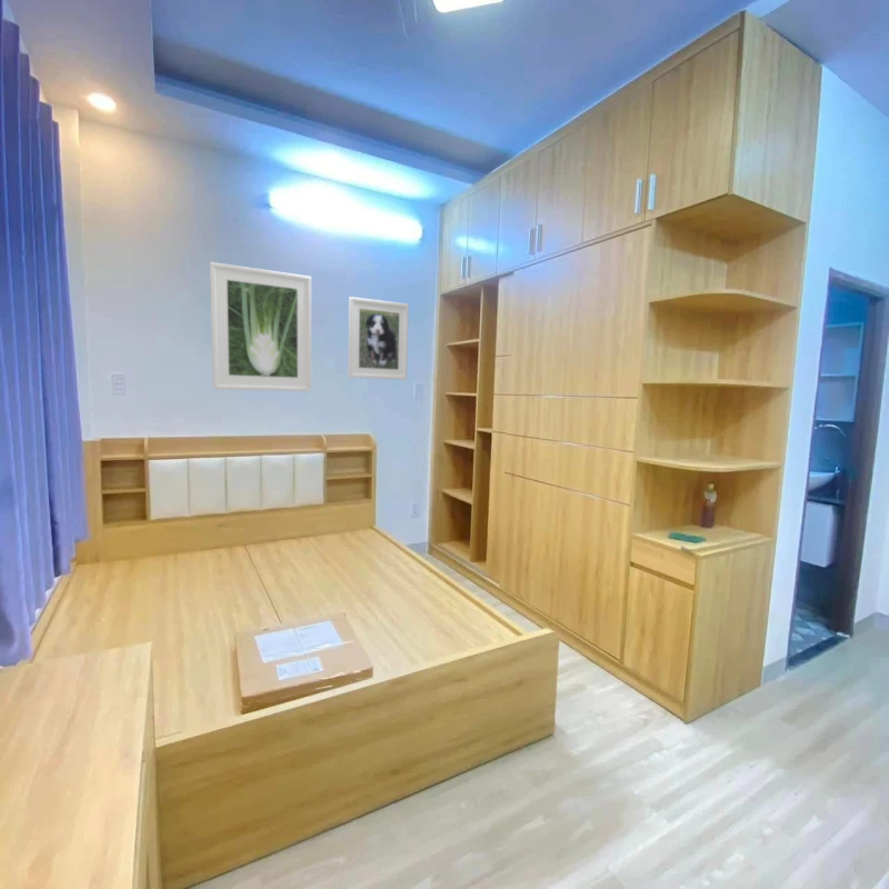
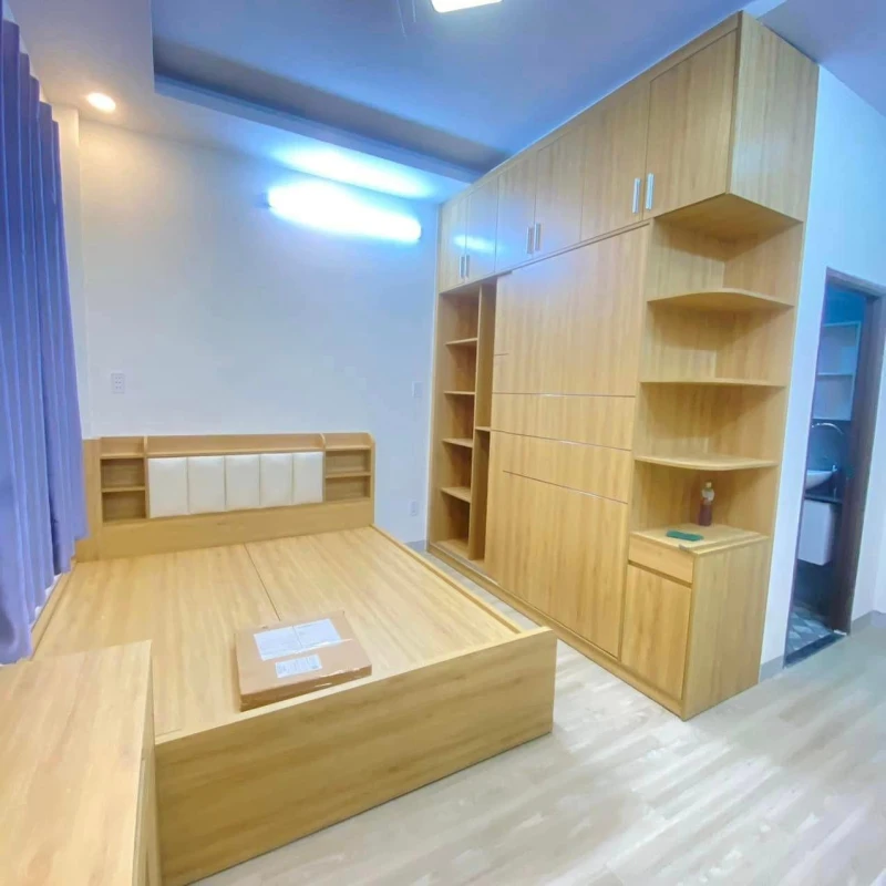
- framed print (379, 339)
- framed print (263, 330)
